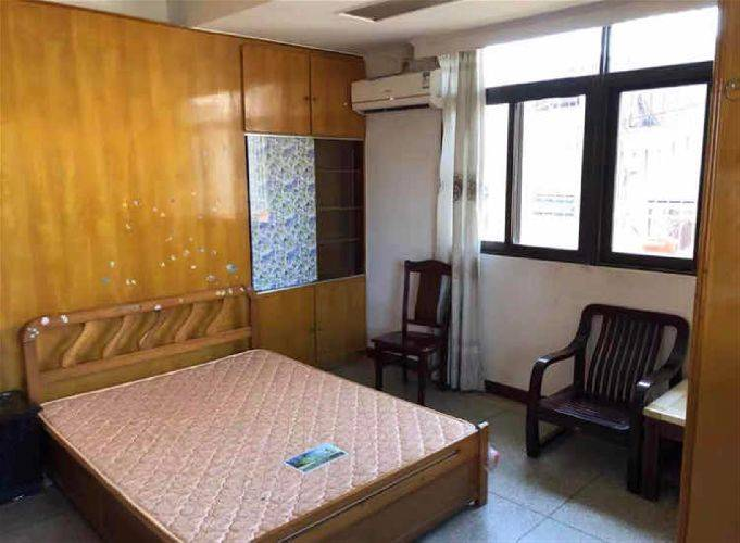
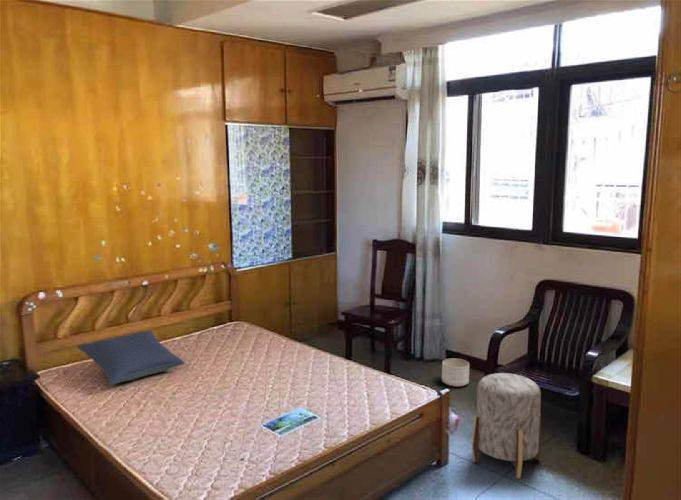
+ planter (455, 372)
+ stool (507, 419)
+ pillow (131, 355)
